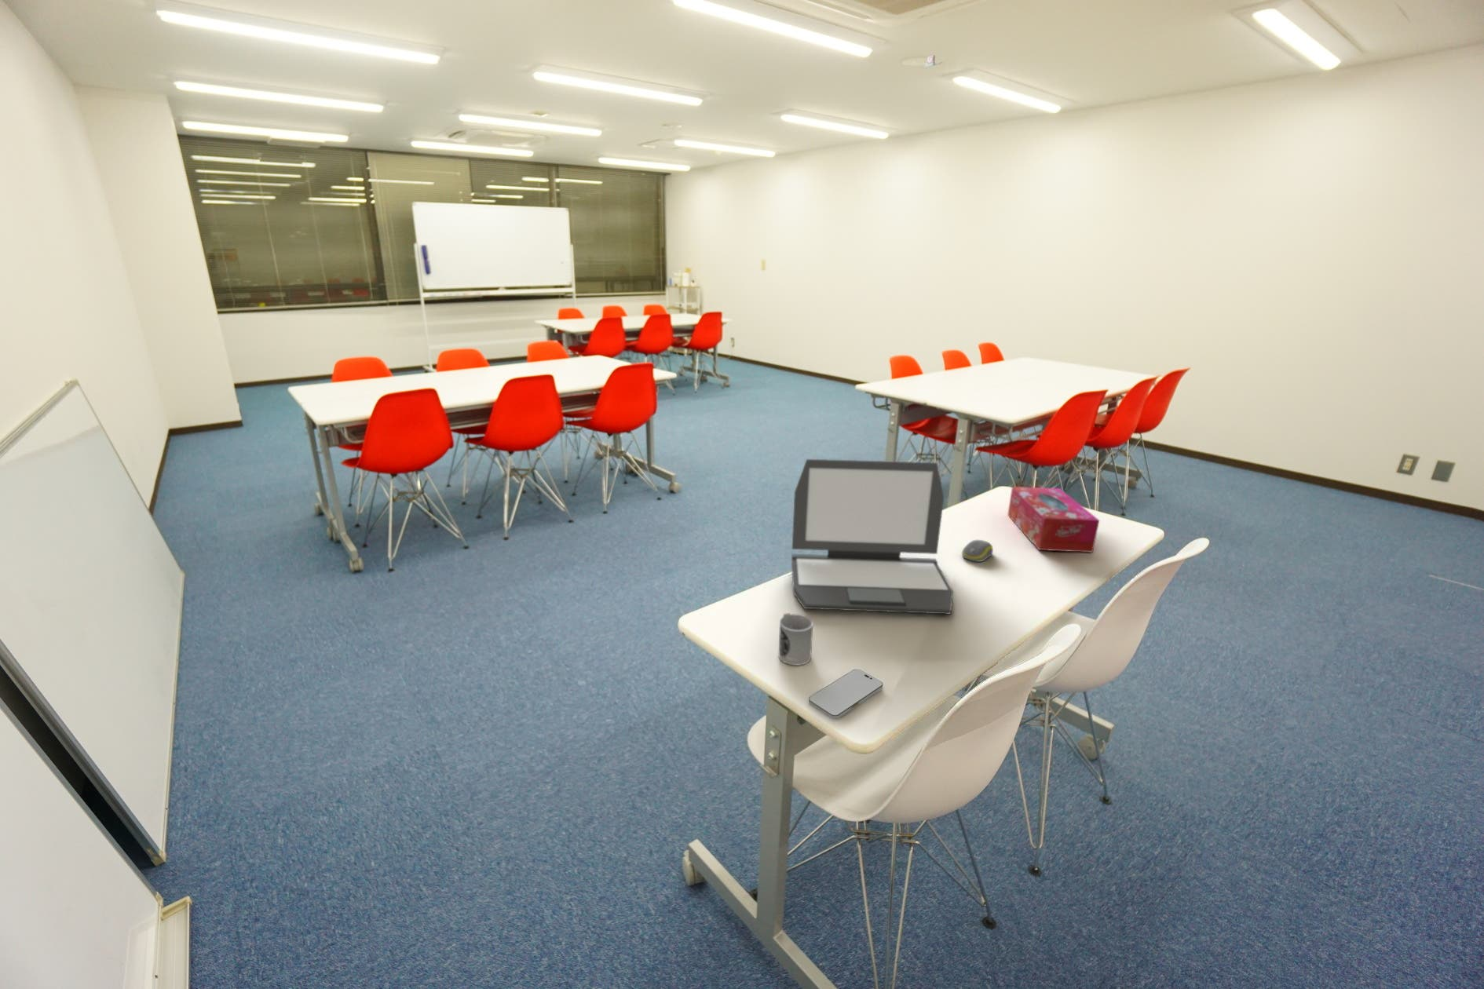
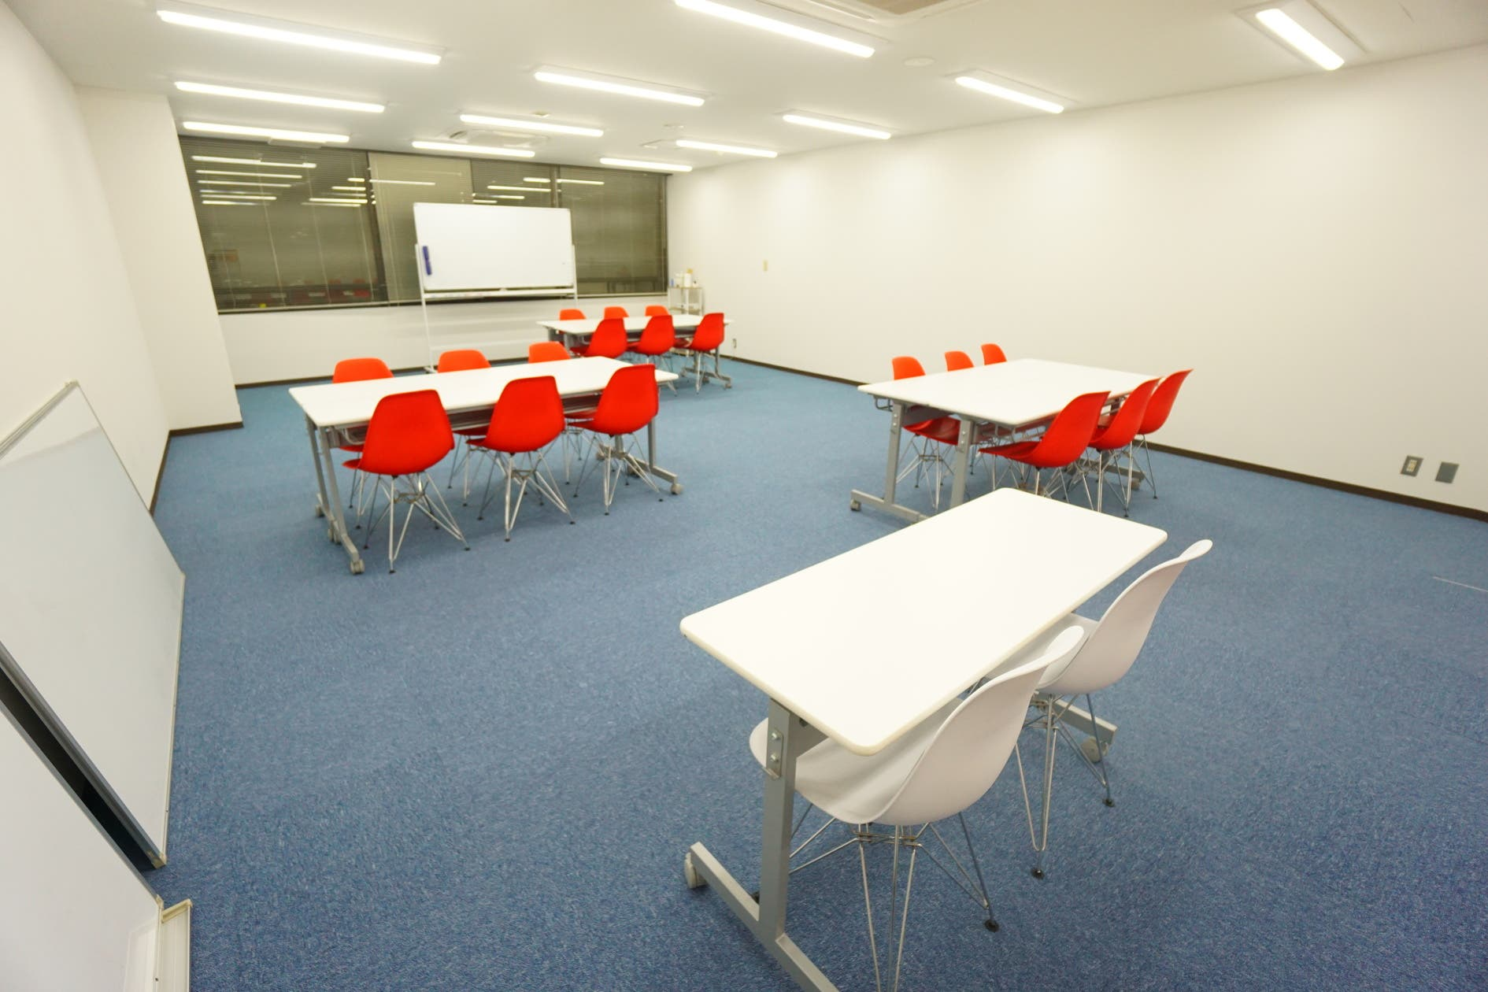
- smartphone (846, 692)
- tissue box (1050, 518)
- laptop (873, 533)
- computer mouse (977, 549)
- tape dispenser (934, 60)
- cup (793, 635)
